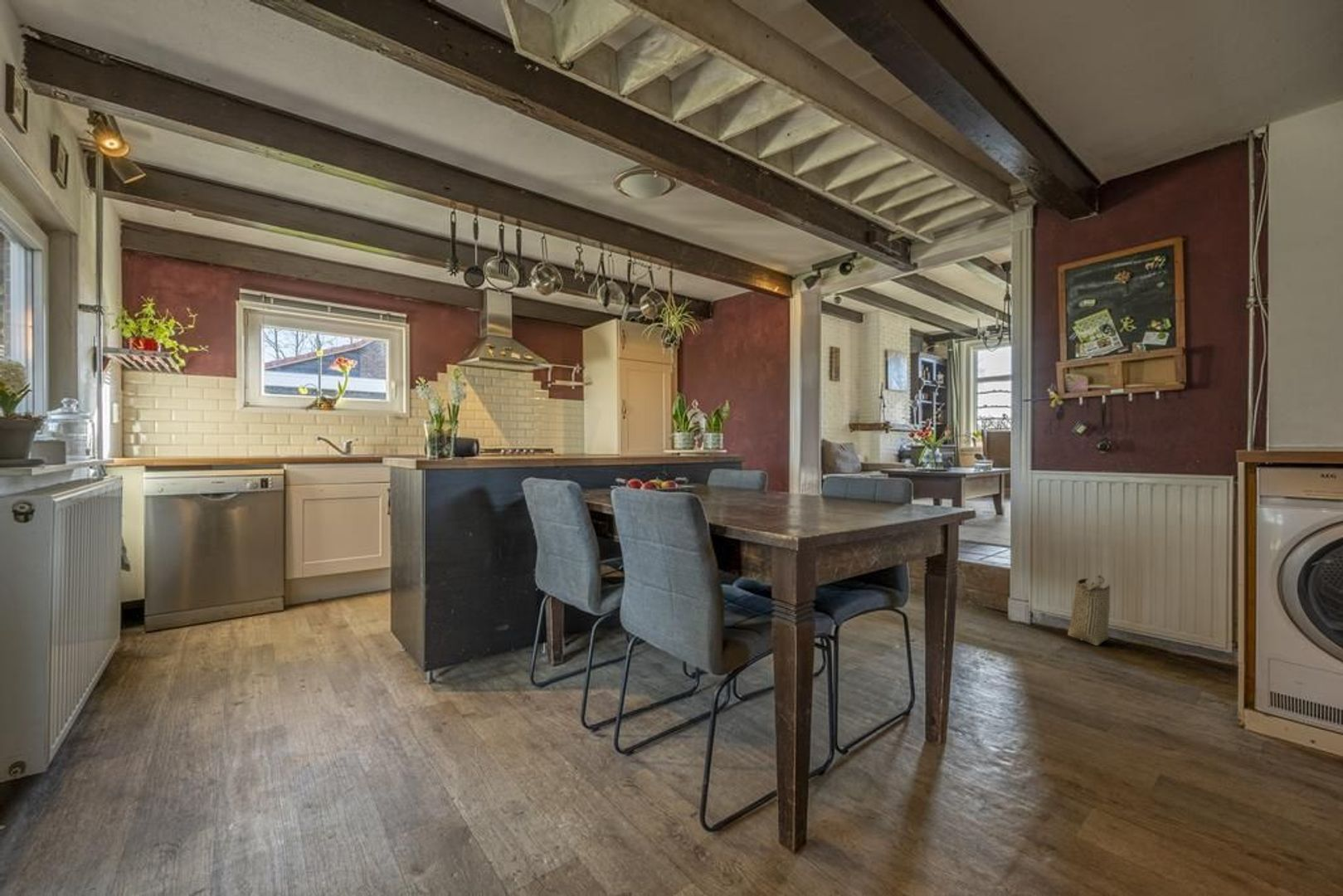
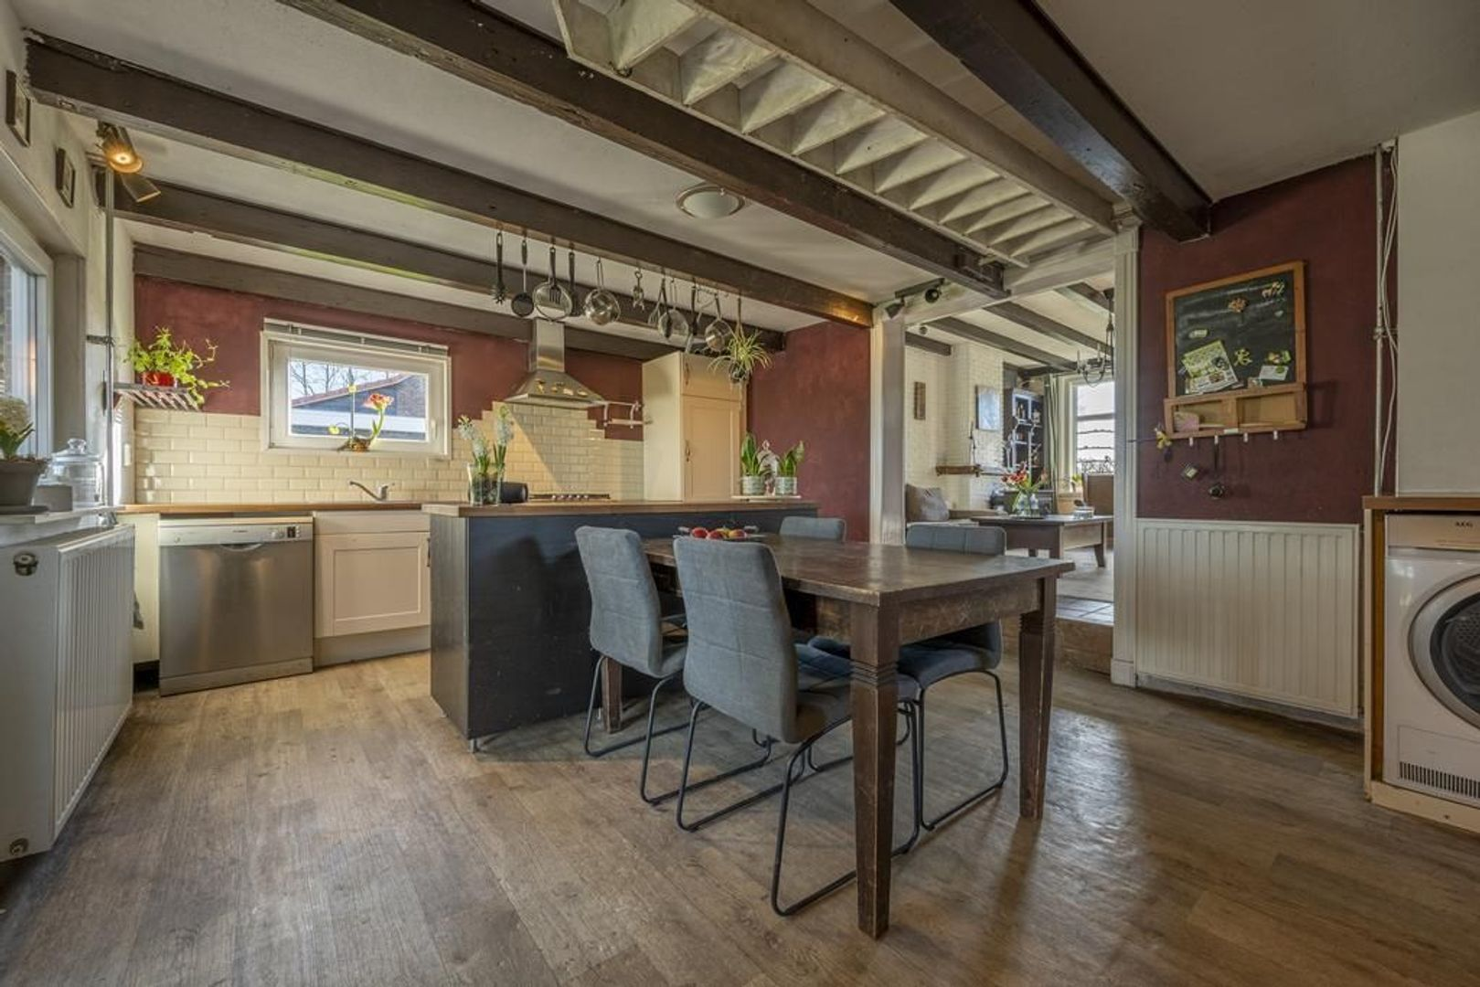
- basket (1088, 608)
